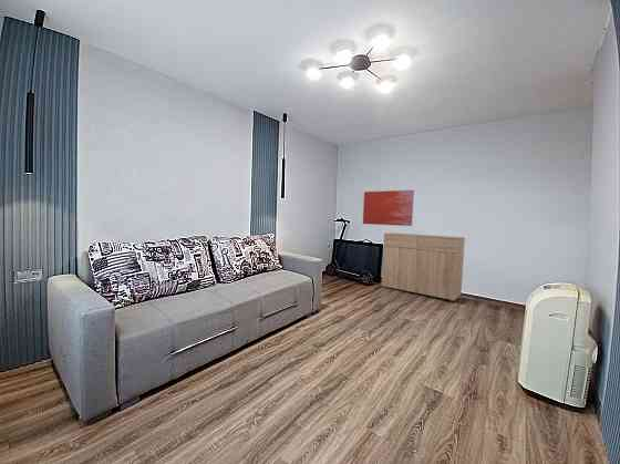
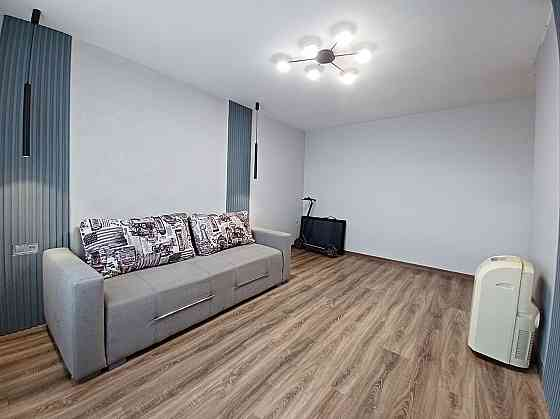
- dresser (421, 264)
- wall art (386, 207)
